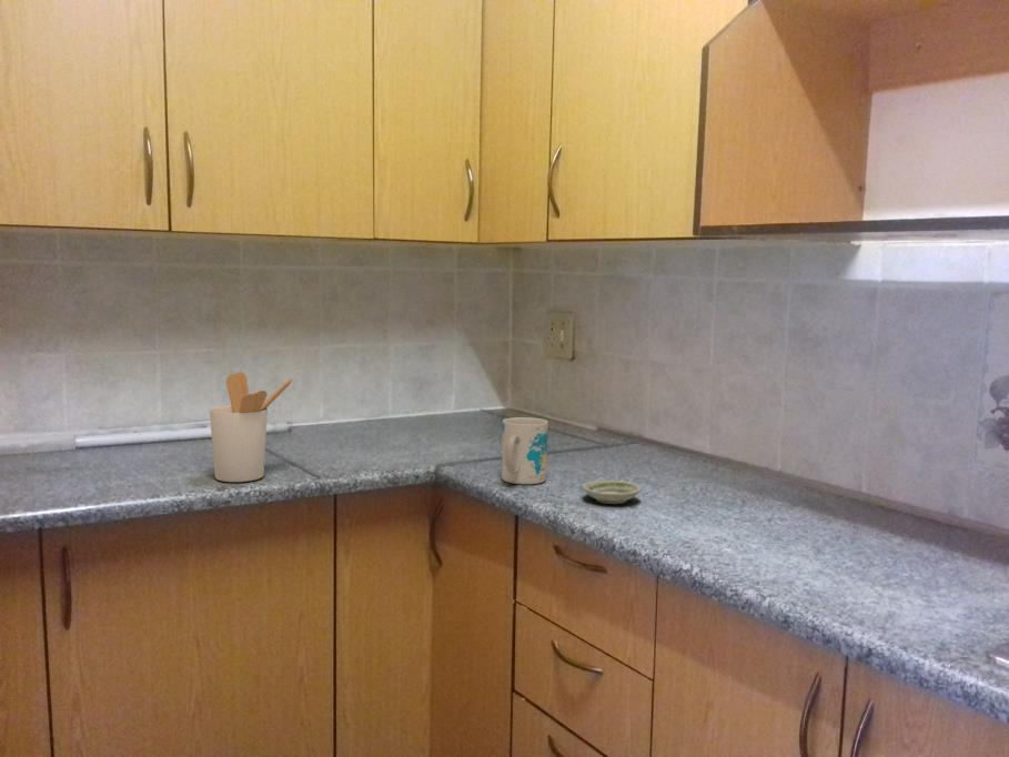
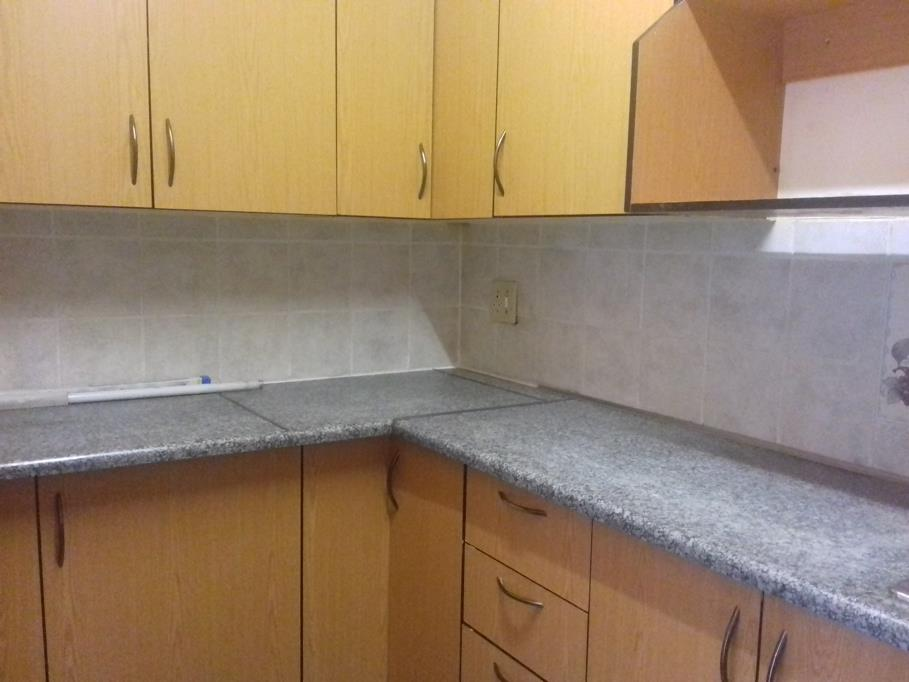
- mug (521, 452)
- saucer (611, 493)
- utensil holder (254, 425)
